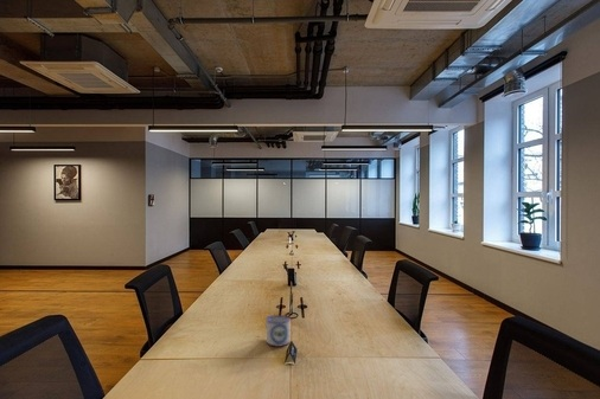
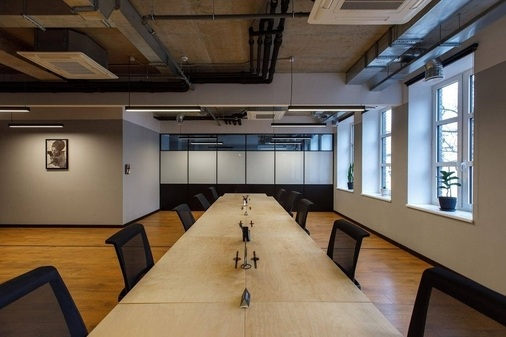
- mug (275, 328)
